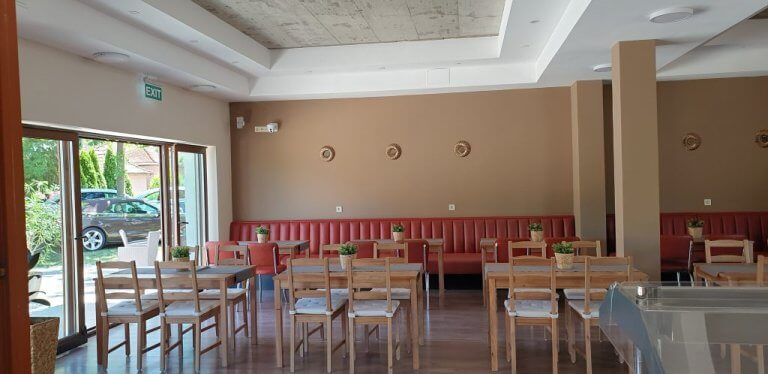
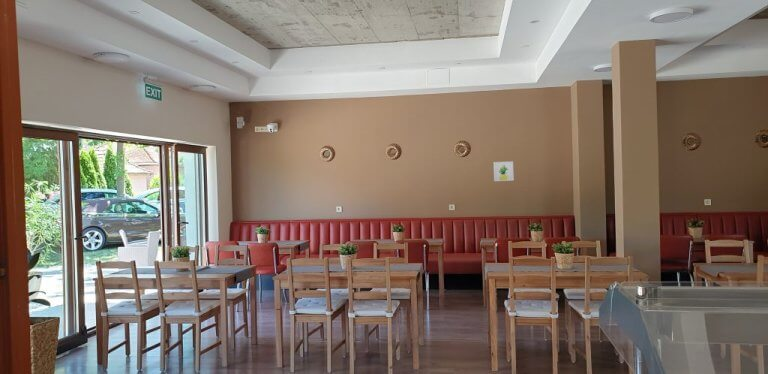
+ wall art (503, 171)
